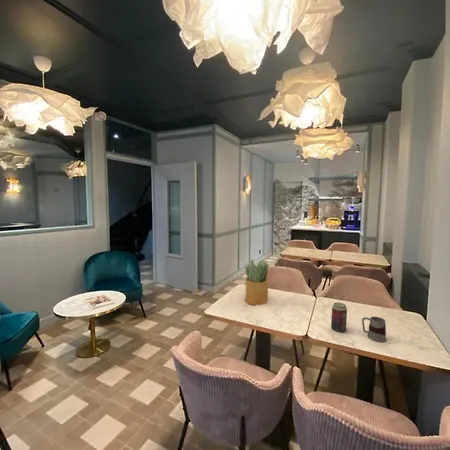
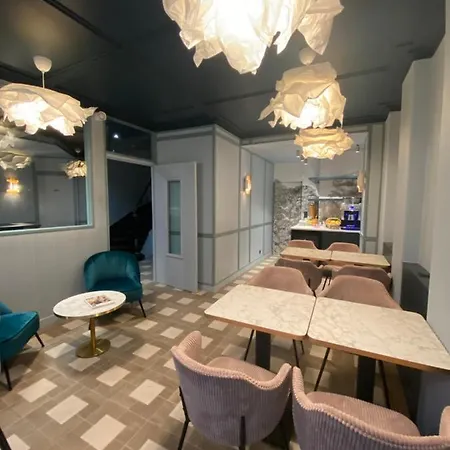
- potted plant (257, 280)
- beverage can (339, 316)
- mug (374, 327)
